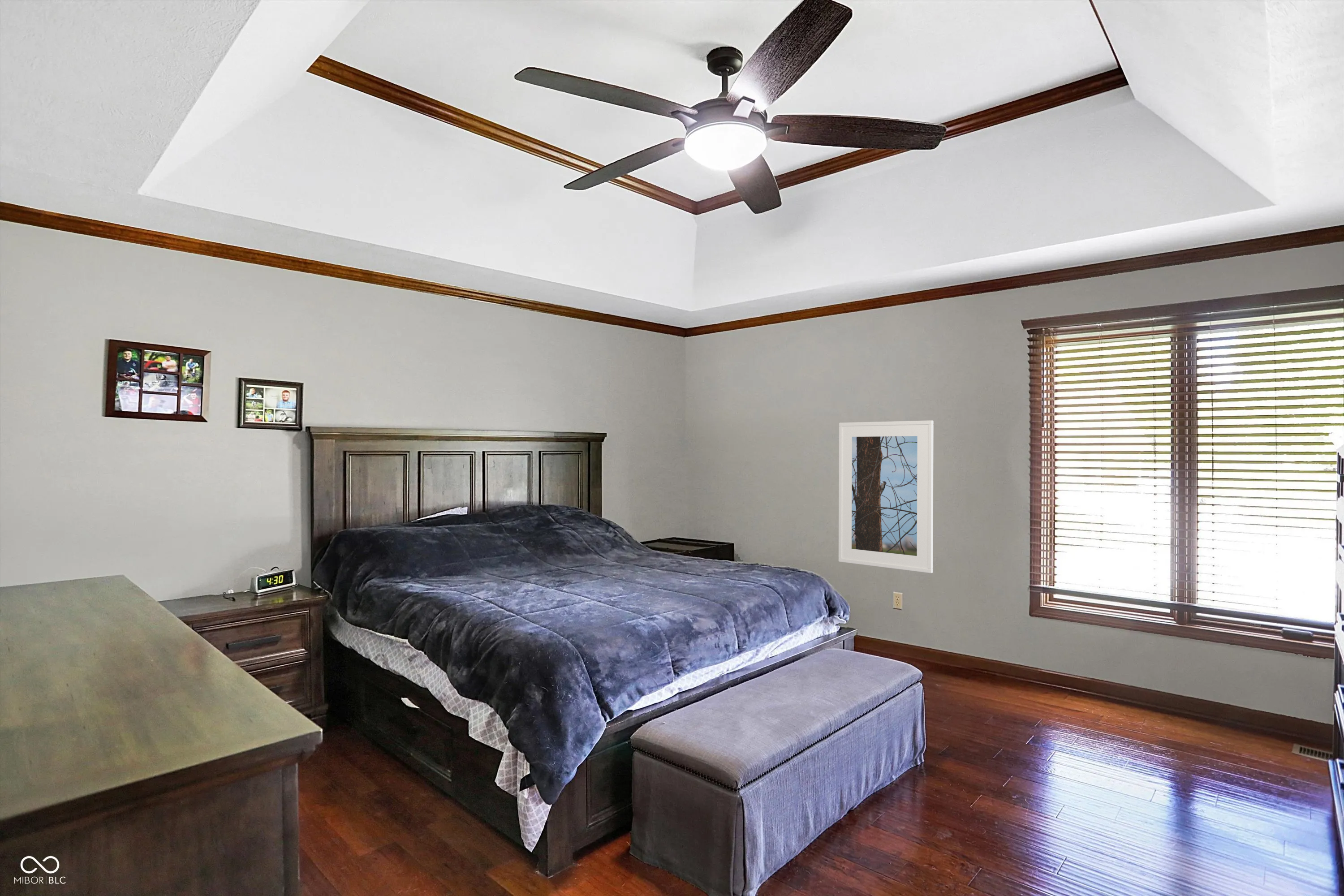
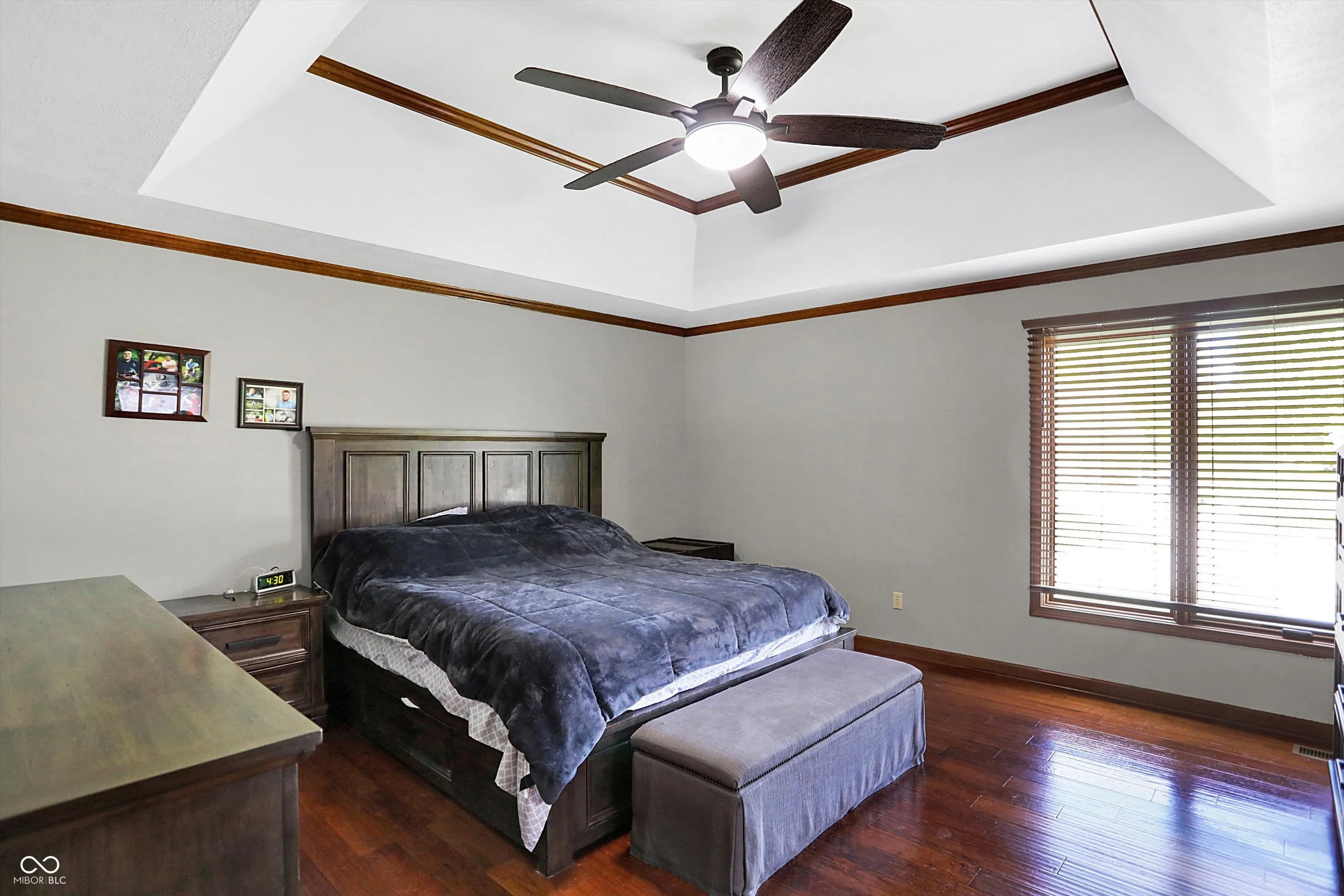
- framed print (883, 494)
